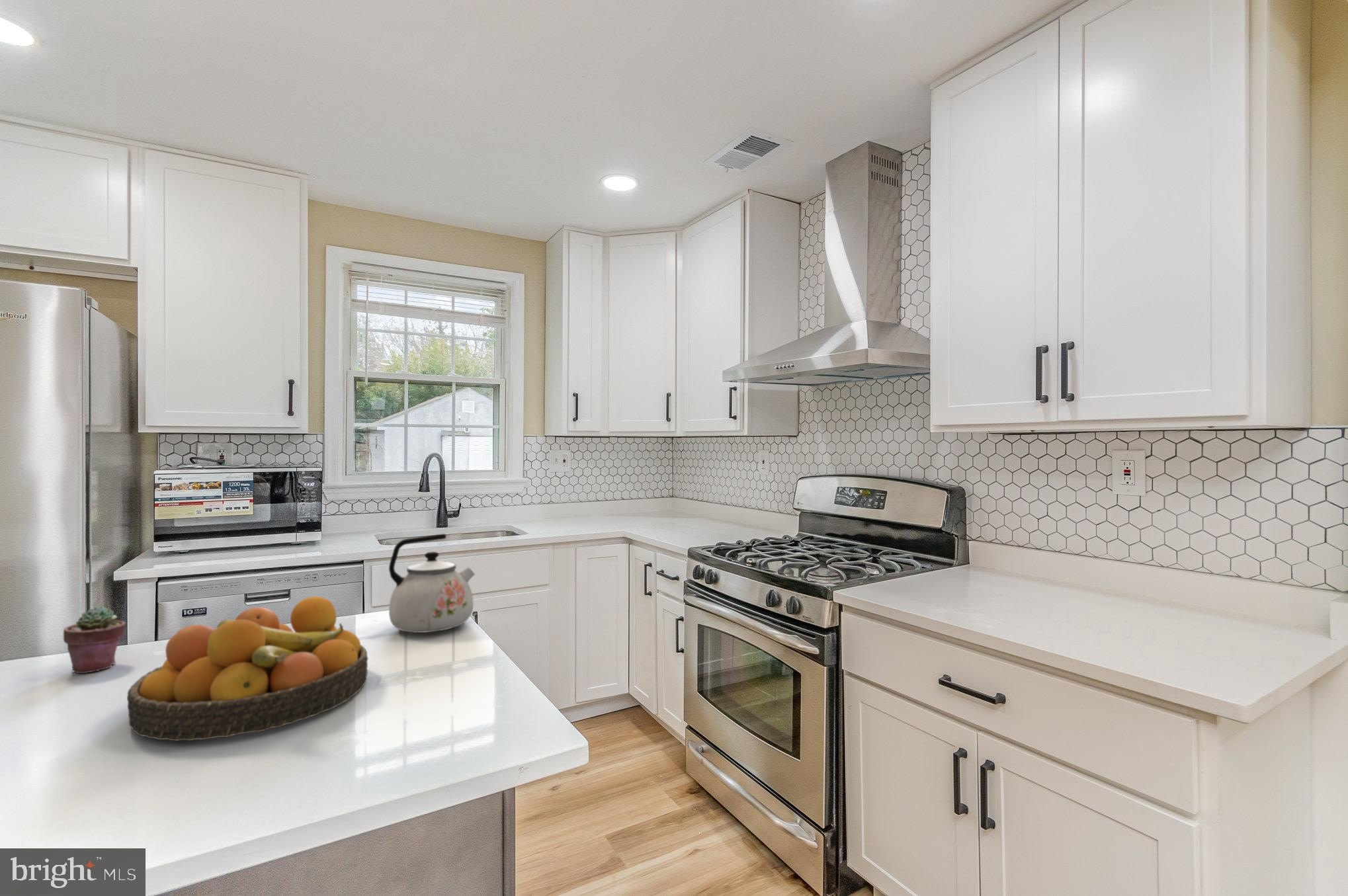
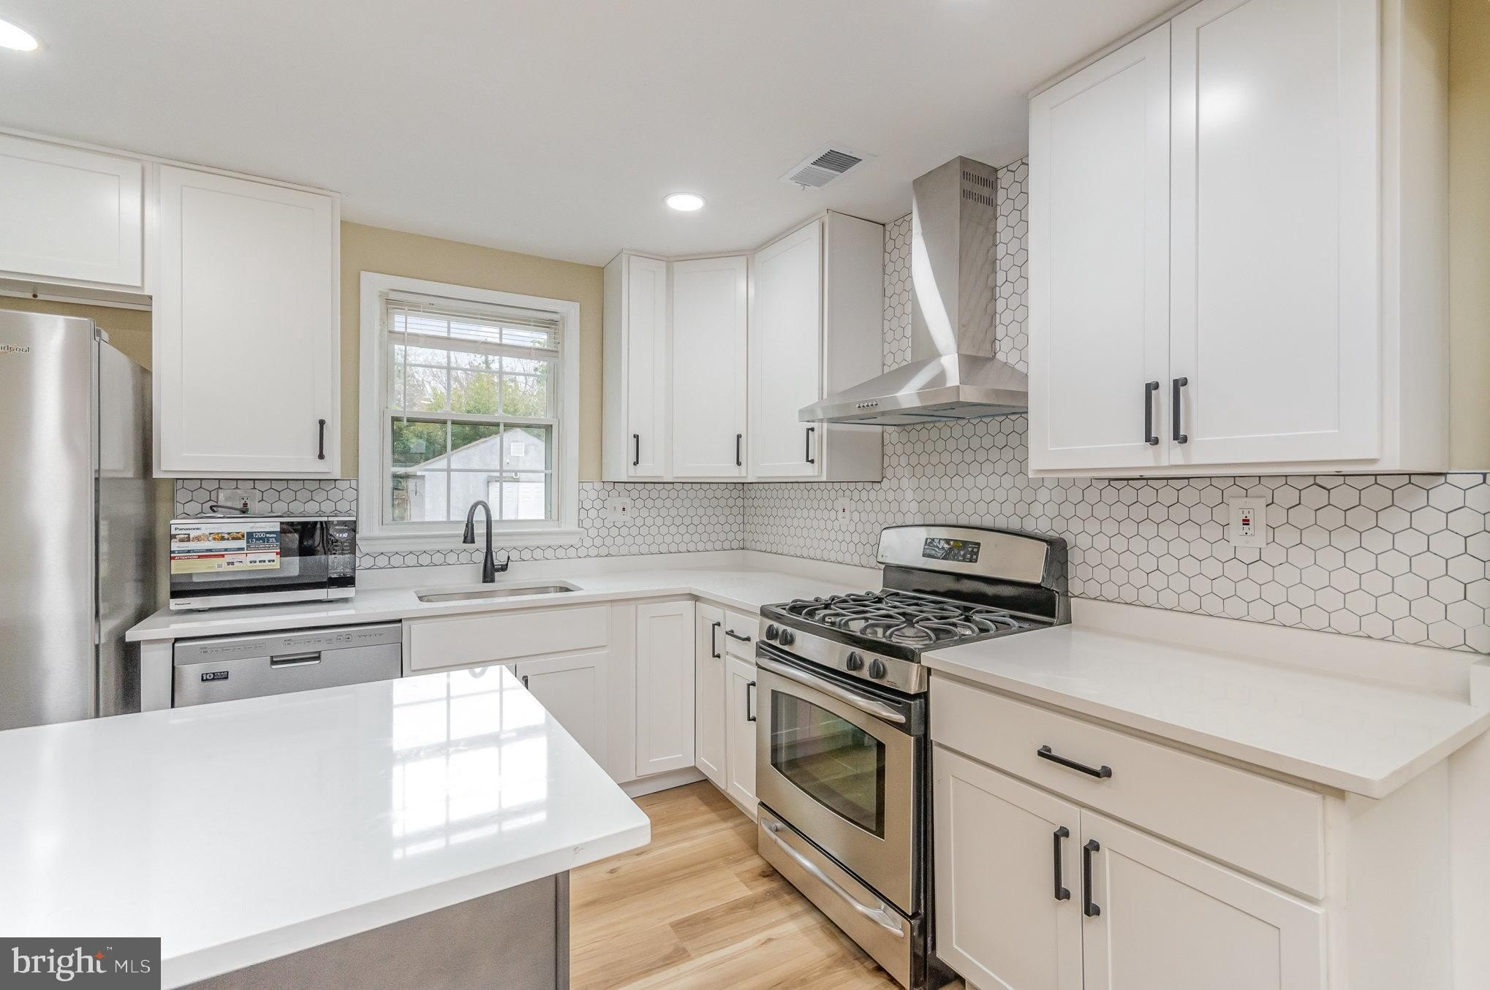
- fruit bowl (259, 652)
- kettle (433, 580)
- potted succulent (95, 637)
